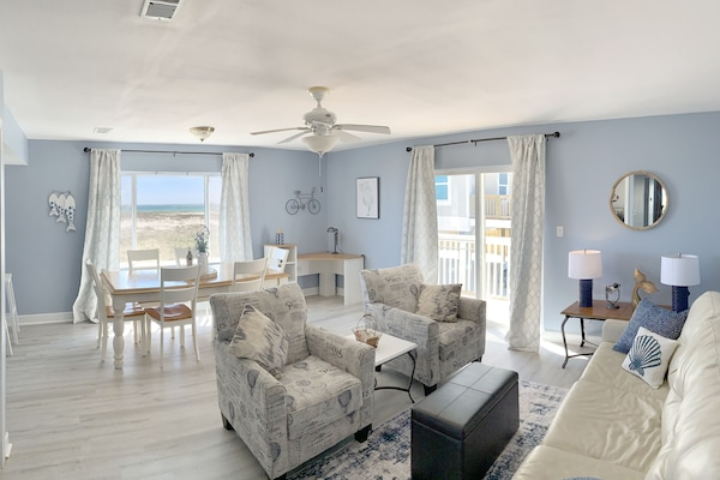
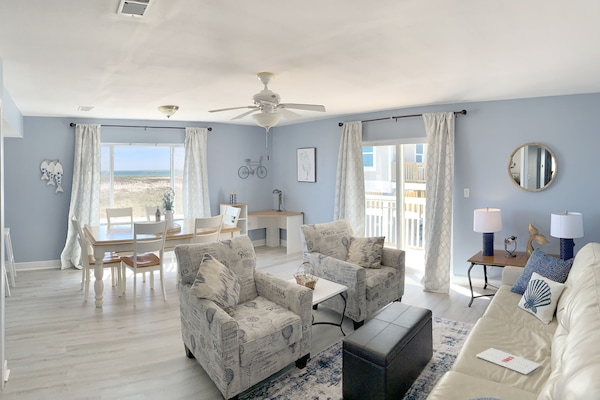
+ magazine (507, 360)
